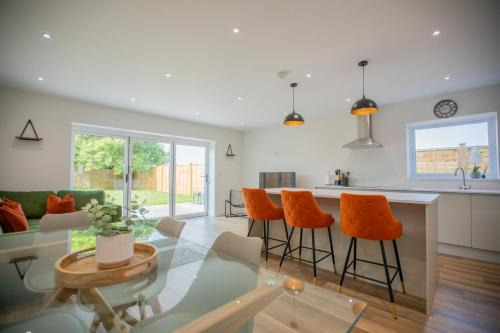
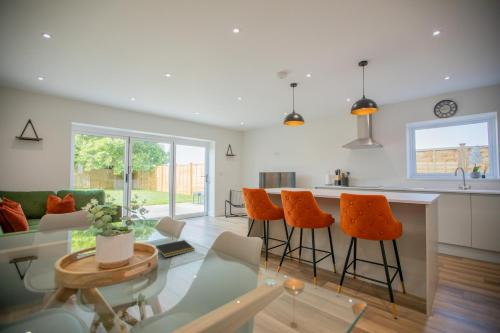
+ notepad (175, 248)
